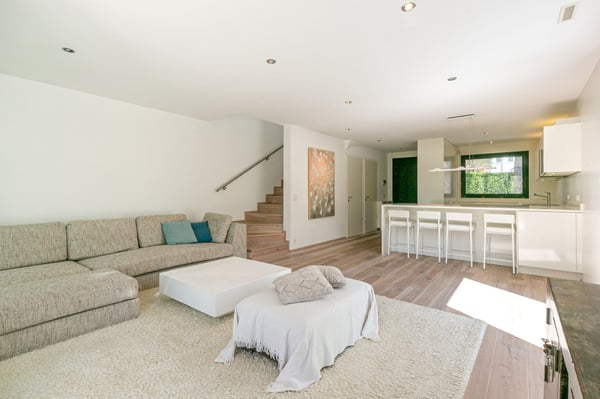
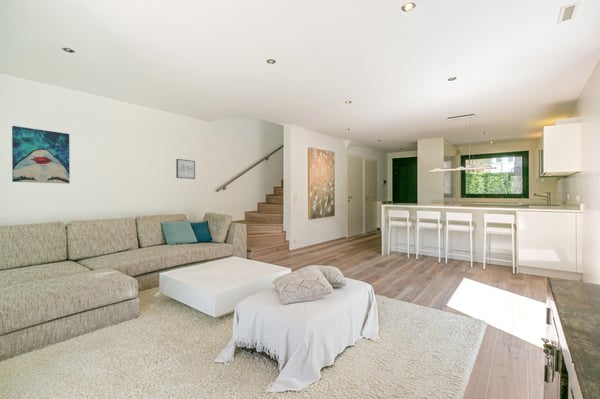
+ wall art (42, 156)
+ wall art (185, 169)
